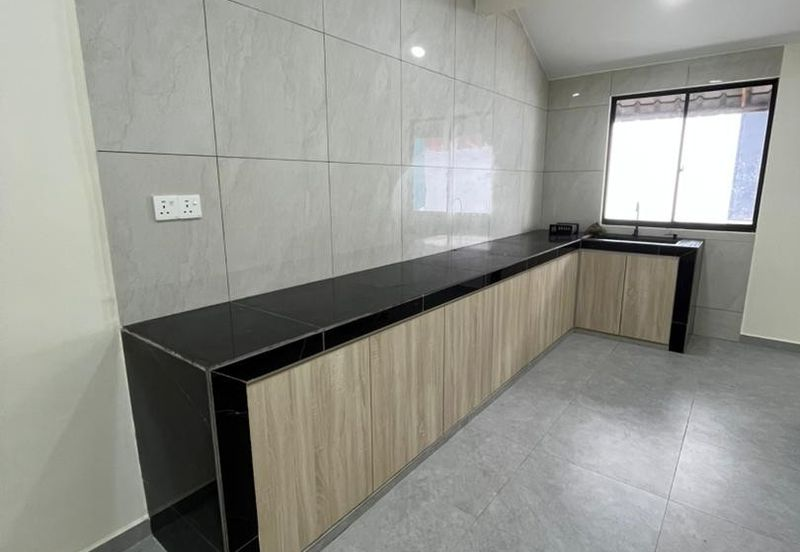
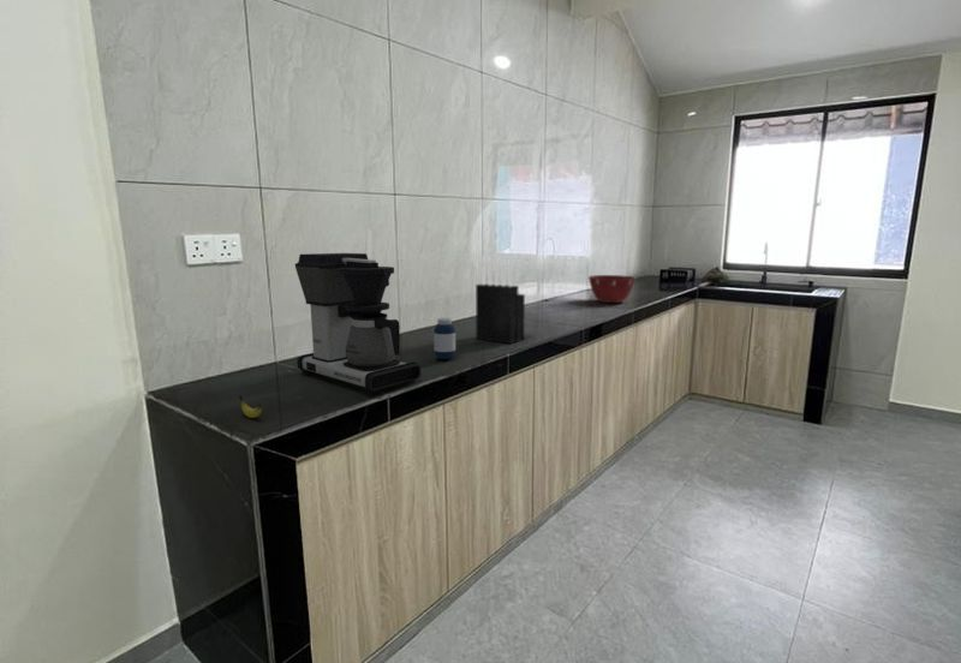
+ medicine bottle (444, 339)
+ knife block (501, 298)
+ mixing bowl (610, 288)
+ coffee maker (356, 317)
+ banana (250, 407)
